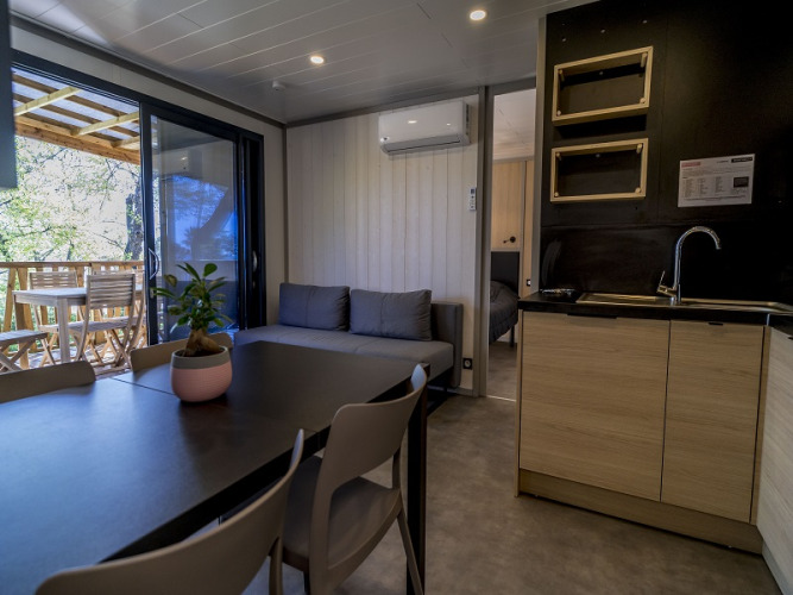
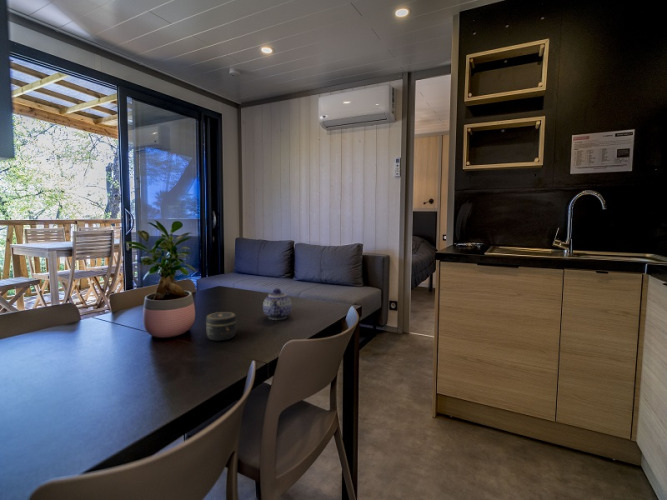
+ teapot (277, 303)
+ jar (221, 325)
